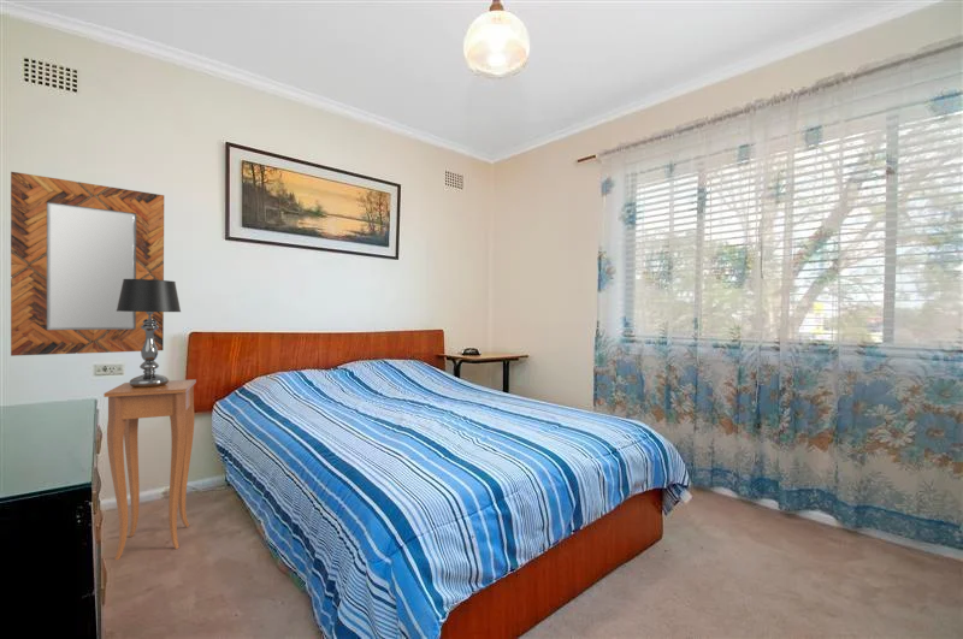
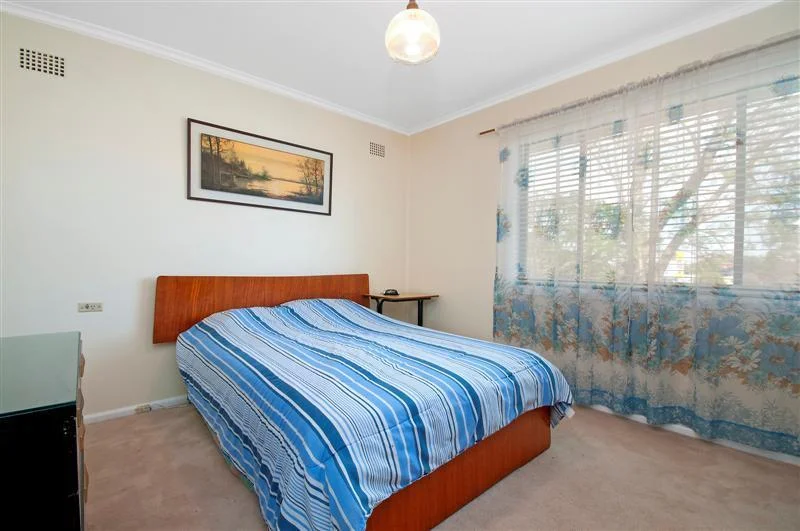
- side table (137, 463)
- home mirror (94, 268)
- table lamp (149, 332)
